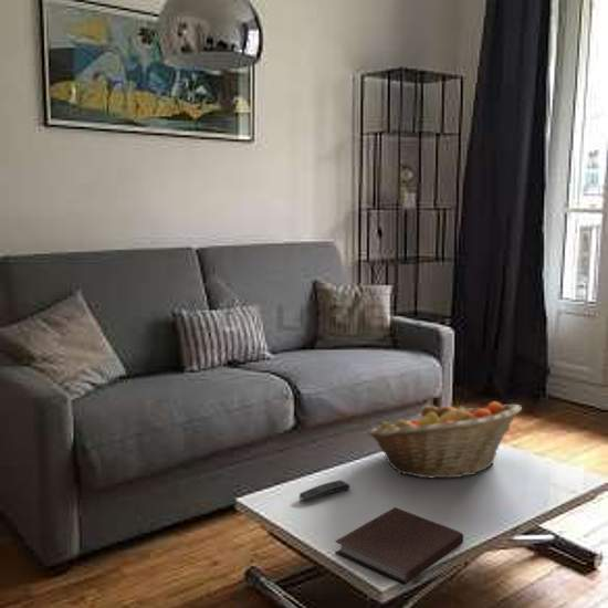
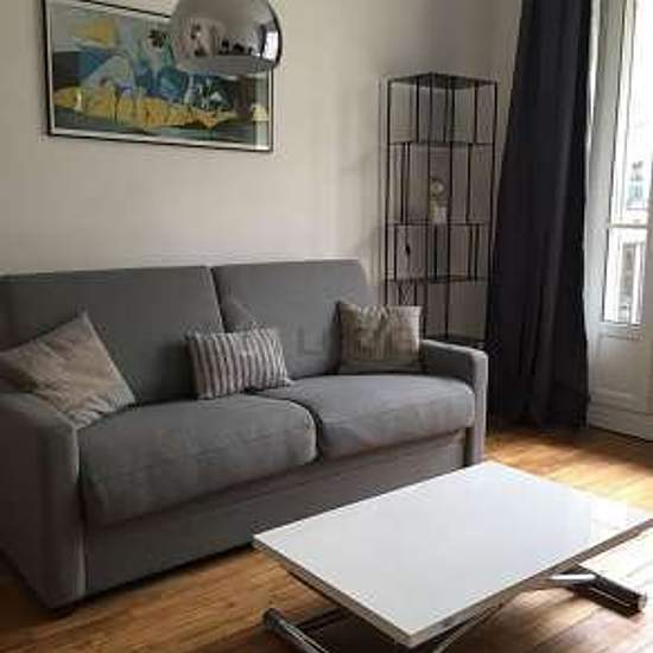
- remote control (323, 490)
- notebook (399, 543)
- fruit basket (444, 431)
